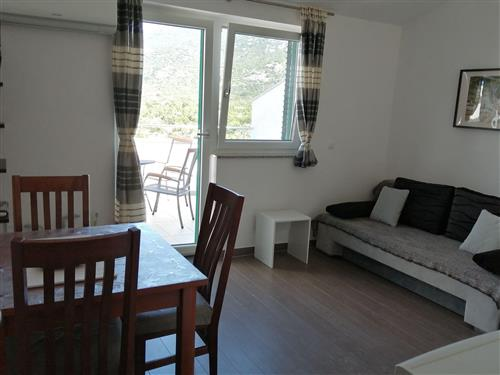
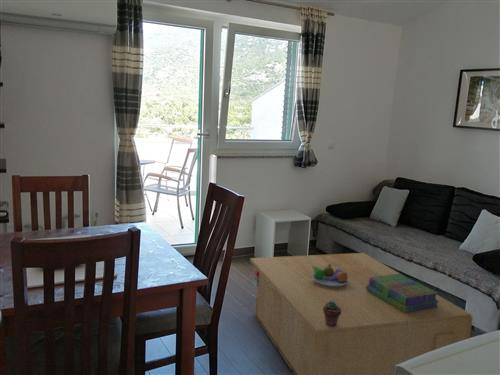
+ stack of books (401, 291)
+ coffee table (344, 308)
+ fruit bowl (329, 274)
+ potted succulent (331, 312)
